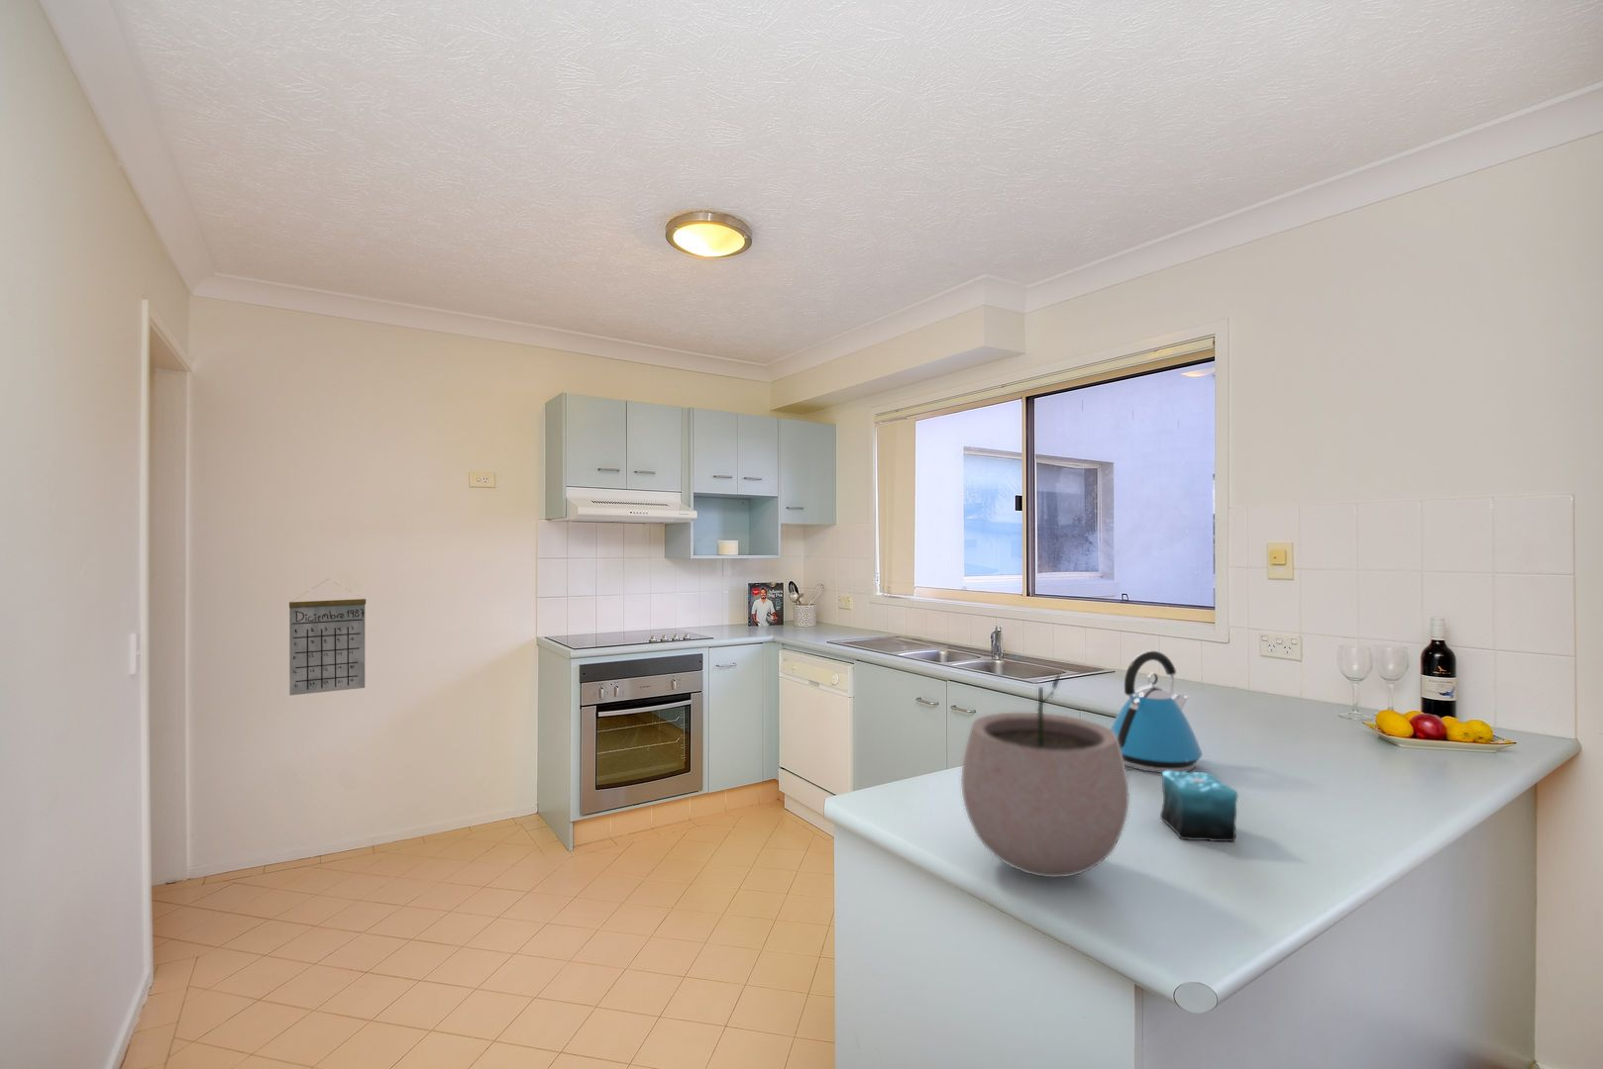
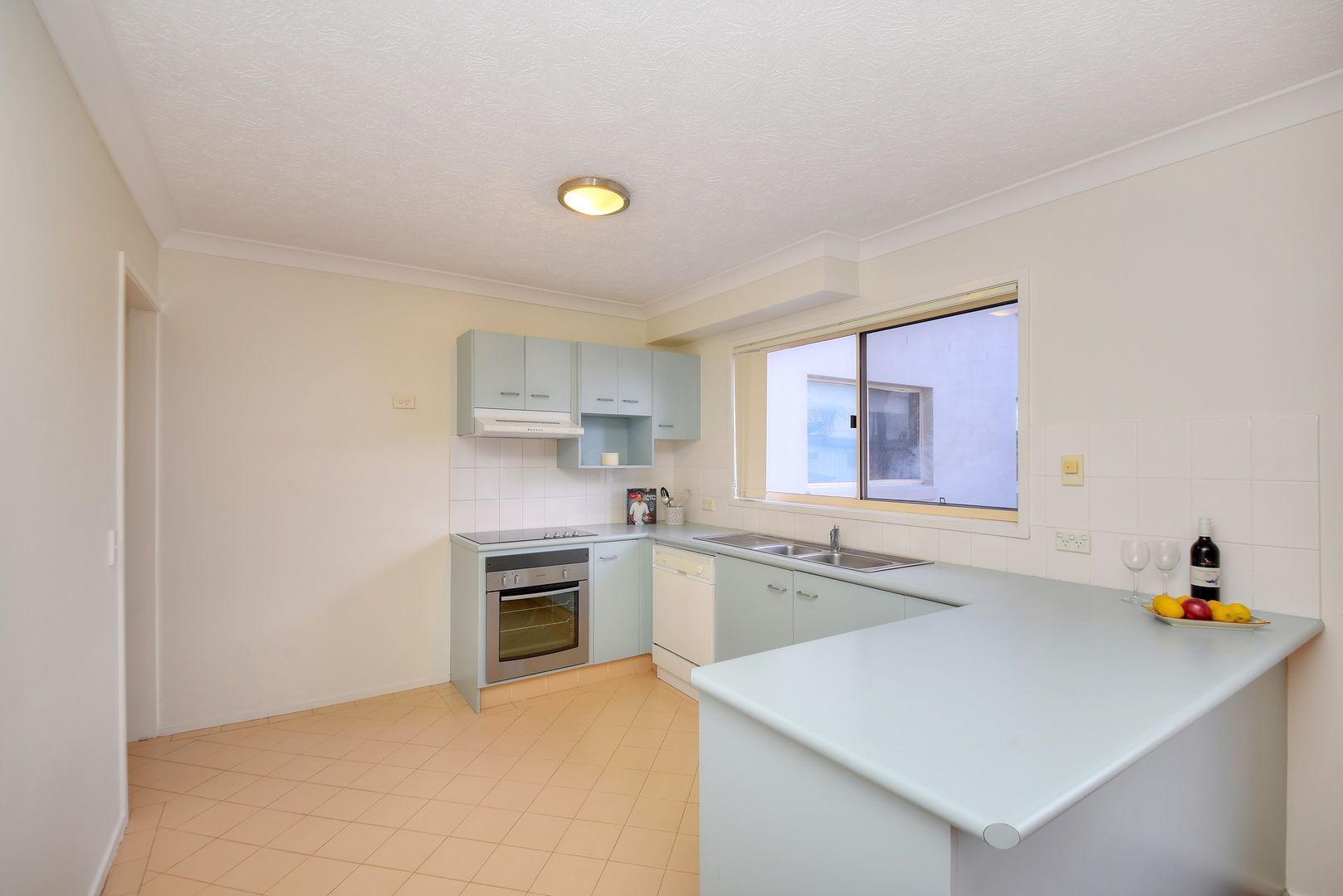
- kettle (1149, 706)
- calendar (328, 635)
- plant pot (1042, 767)
- candle (1197, 793)
